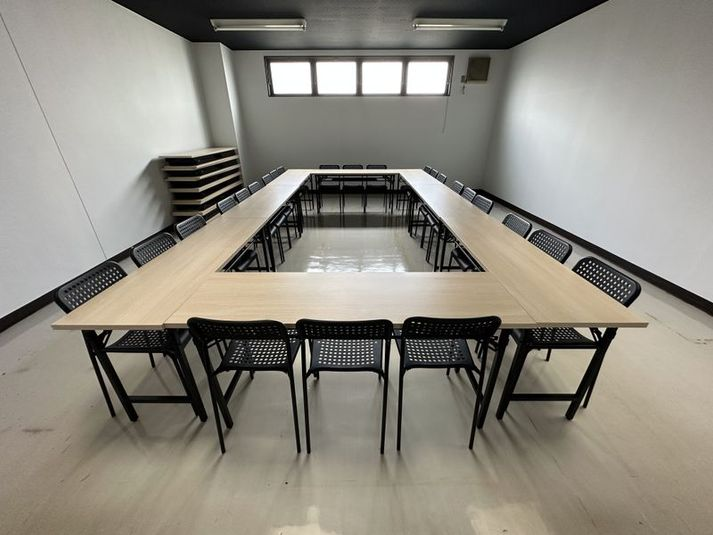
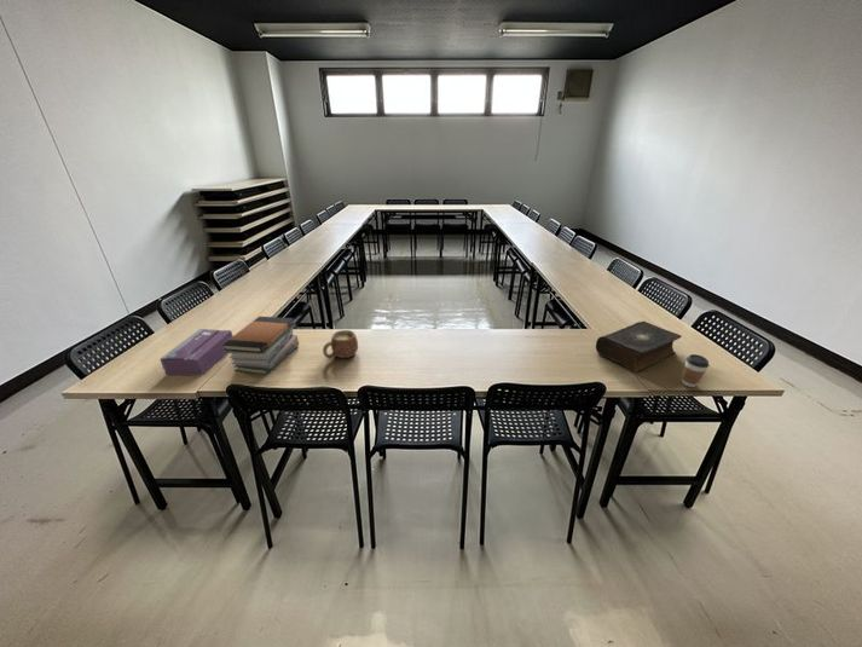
+ mug (340, 346)
+ coffee cup (693, 371)
+ tissue box (201, 351)
+ book (637, 342)
+ book stack (264, 343)
